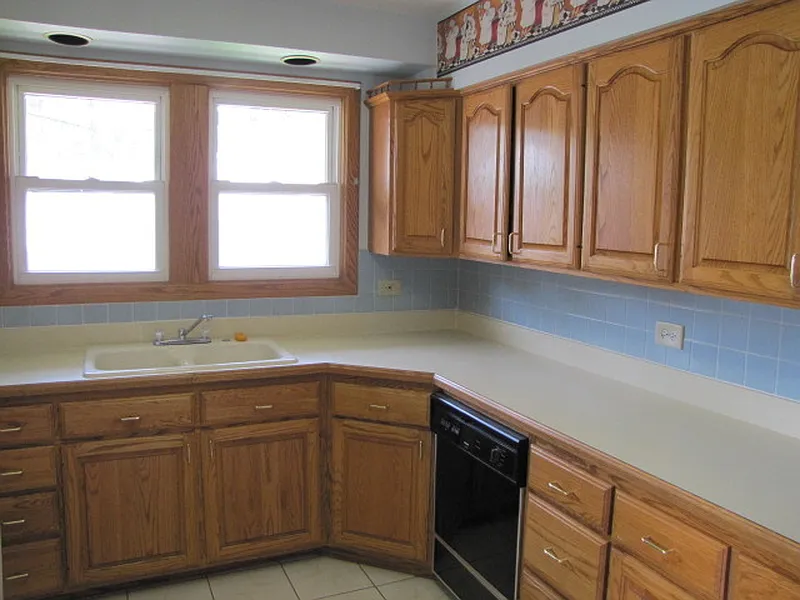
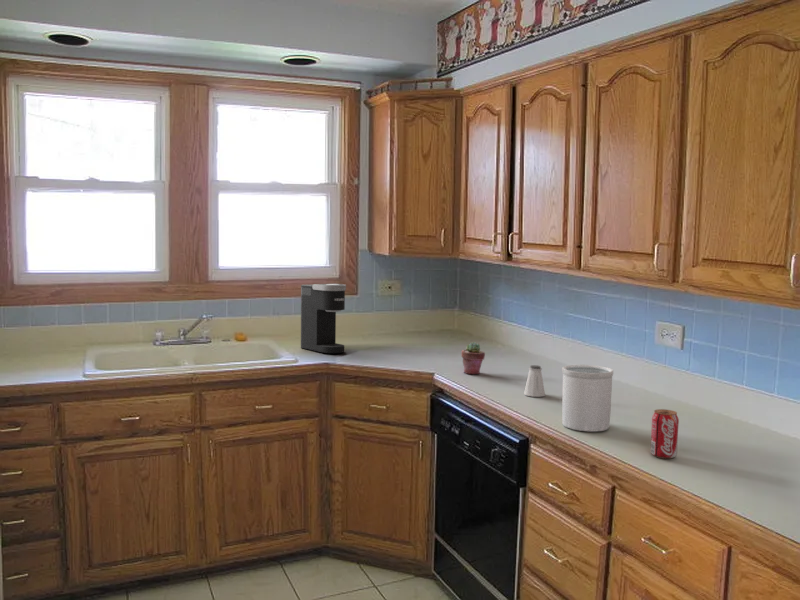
+ coffee maker (322, 316)
+ beverage can (664, 433)
+ saltshaker (534, 380)
+ potted succulent (472, 357)
+ utensil holder (586, 397)
